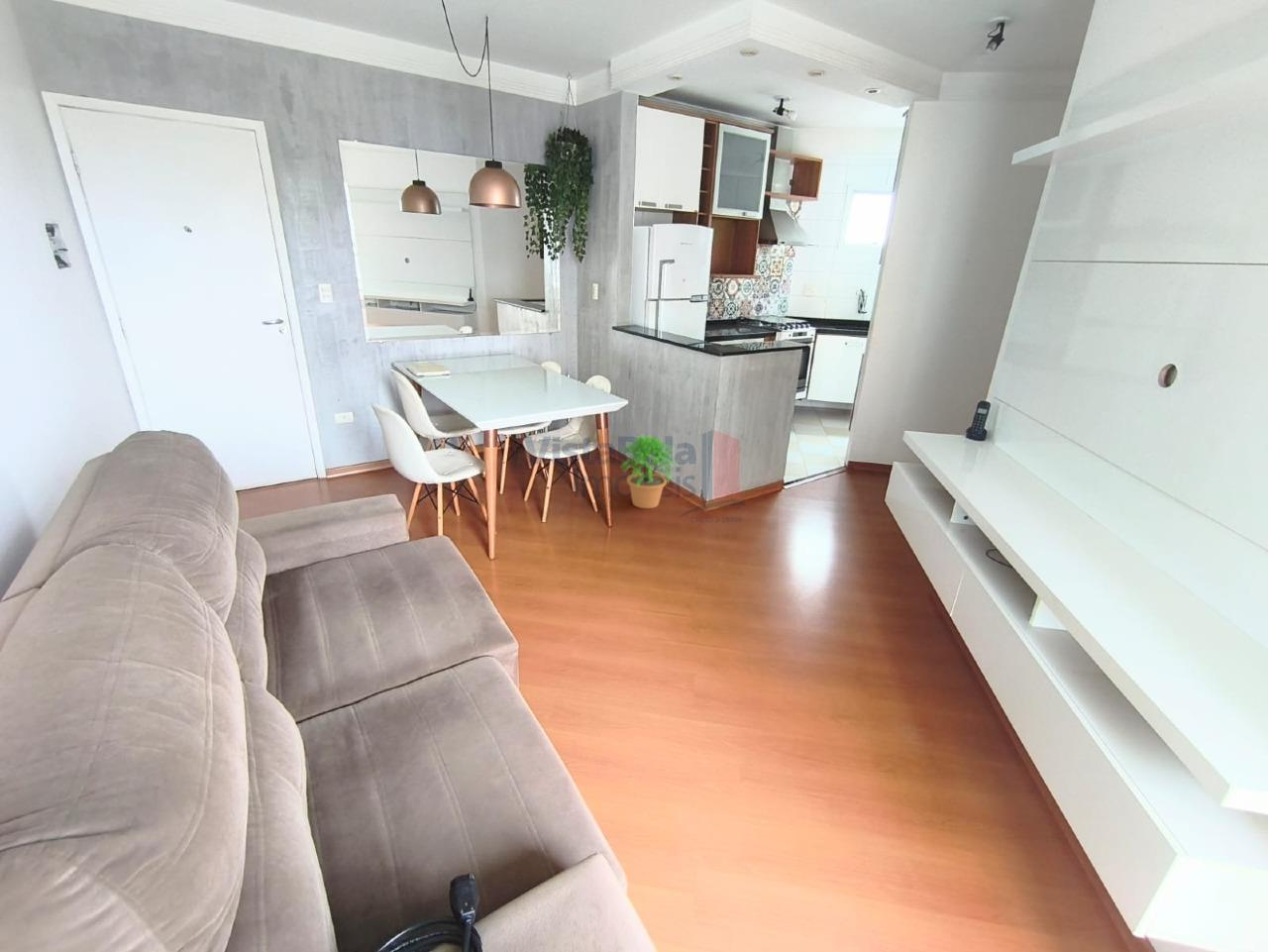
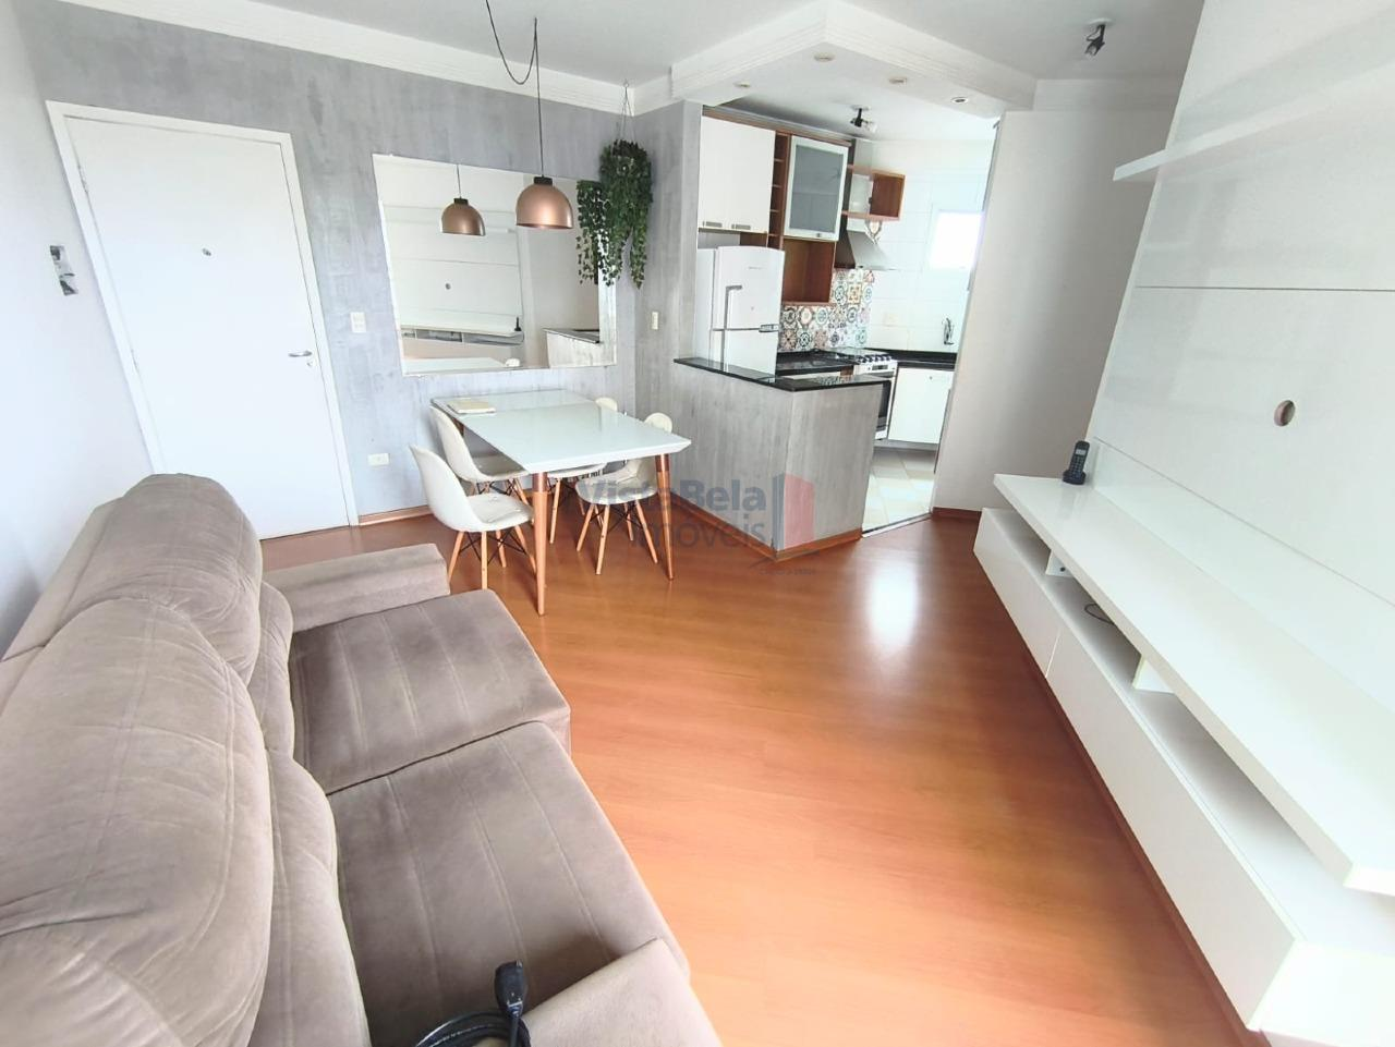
- potted plant (647, 469)
